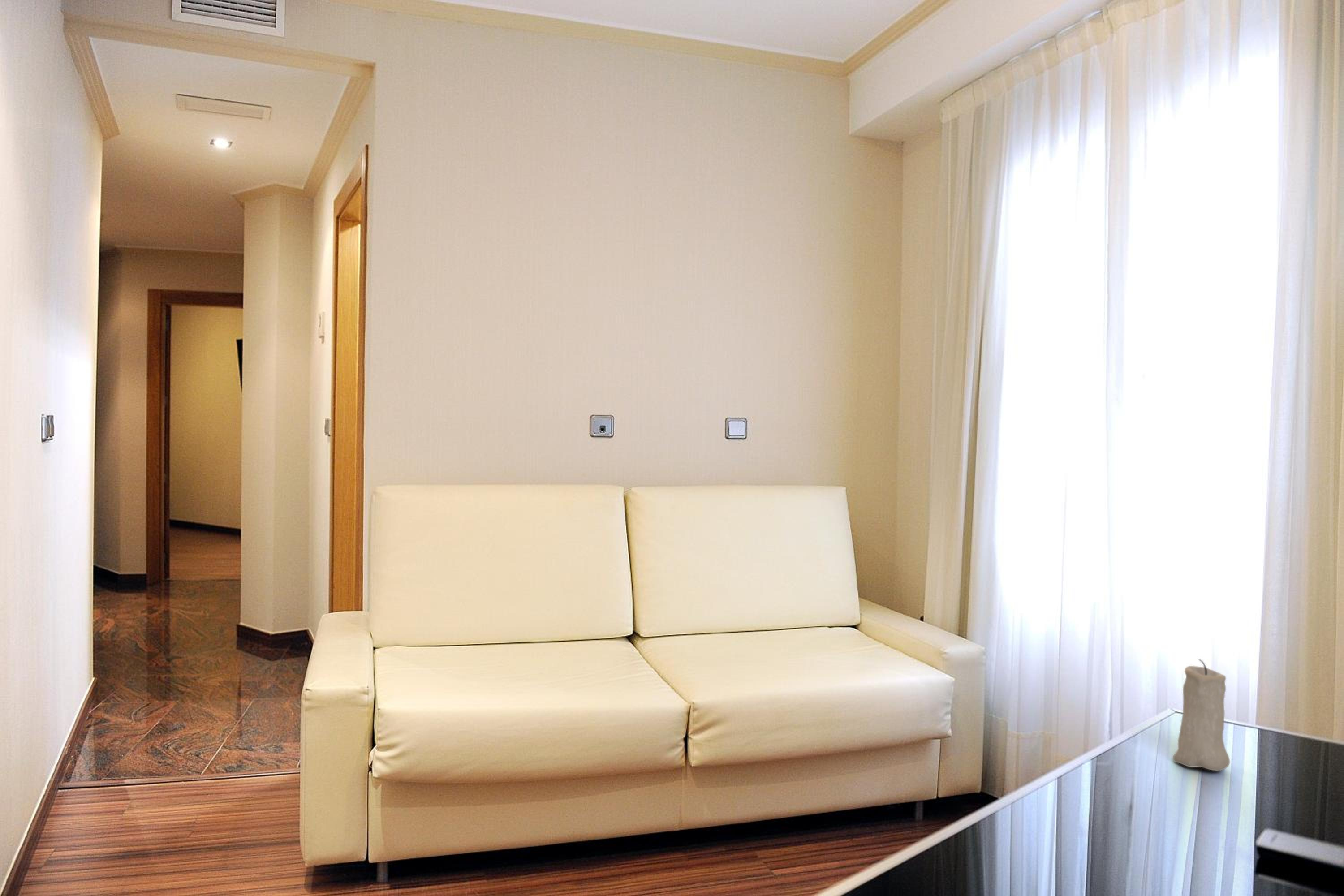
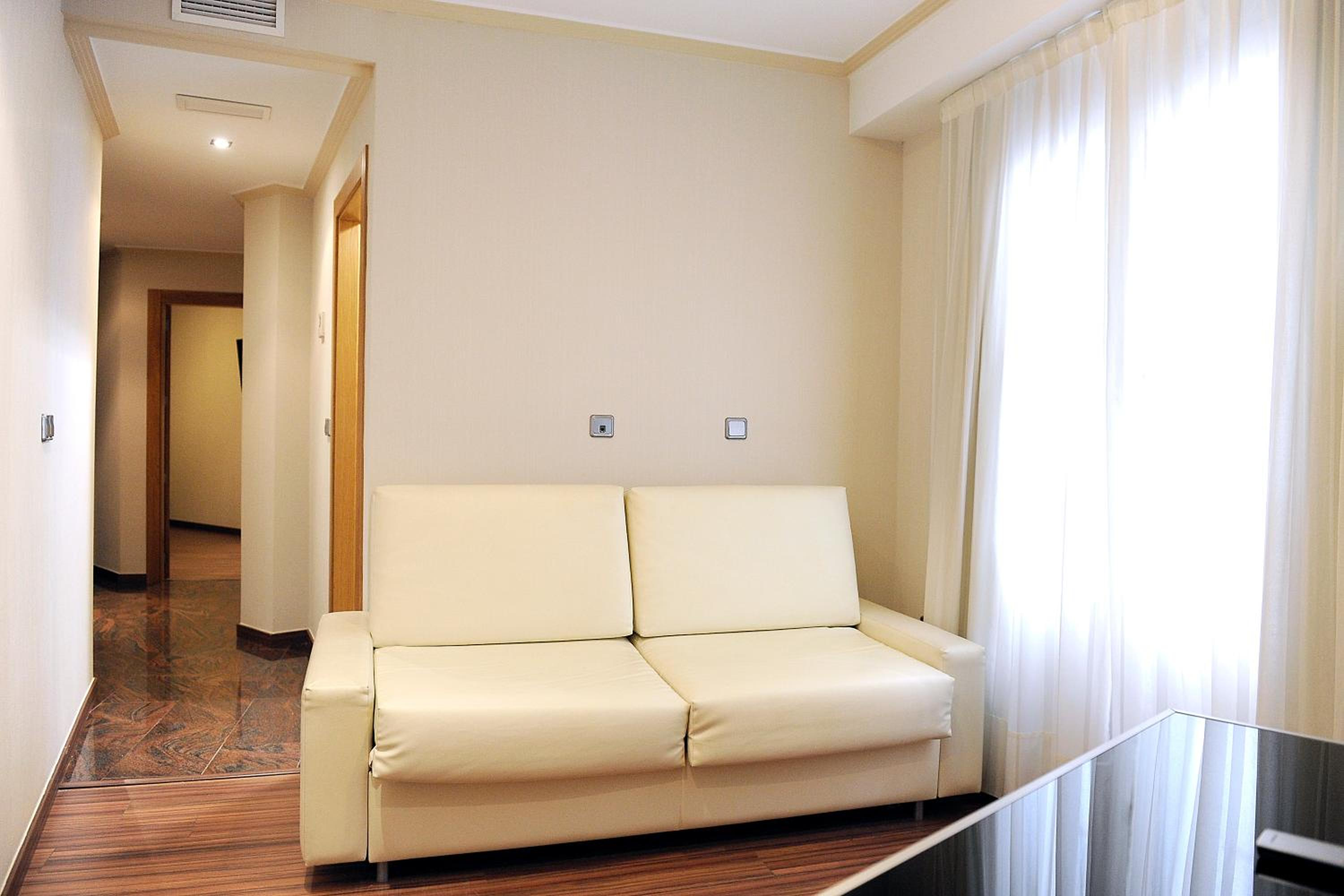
- candle (1202, 712)
